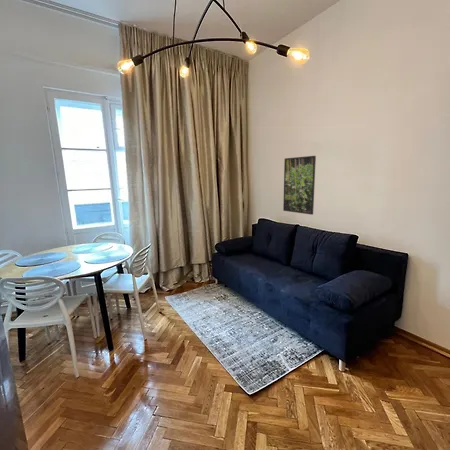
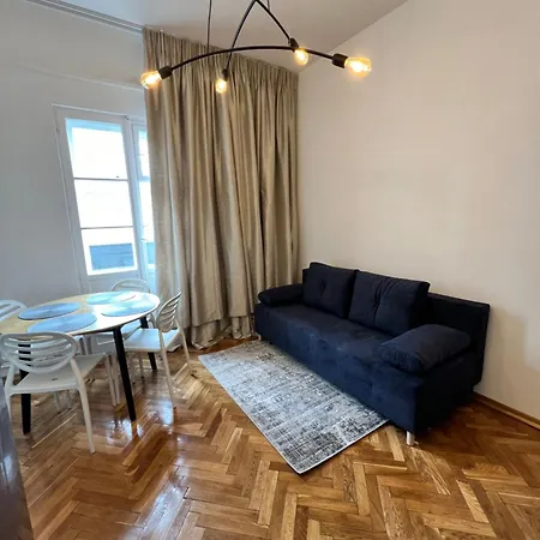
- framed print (298, 185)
